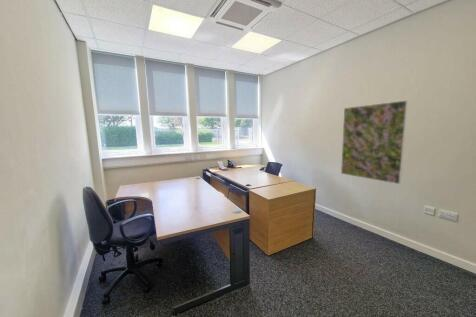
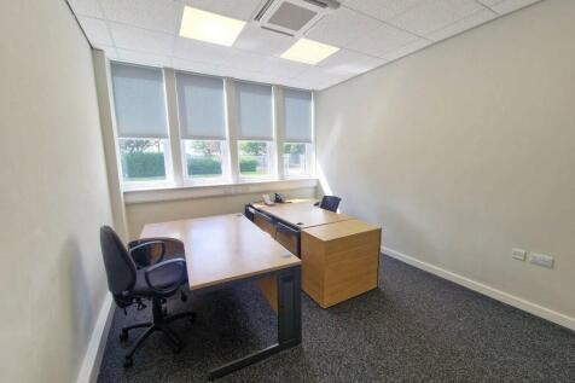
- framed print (369, 142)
